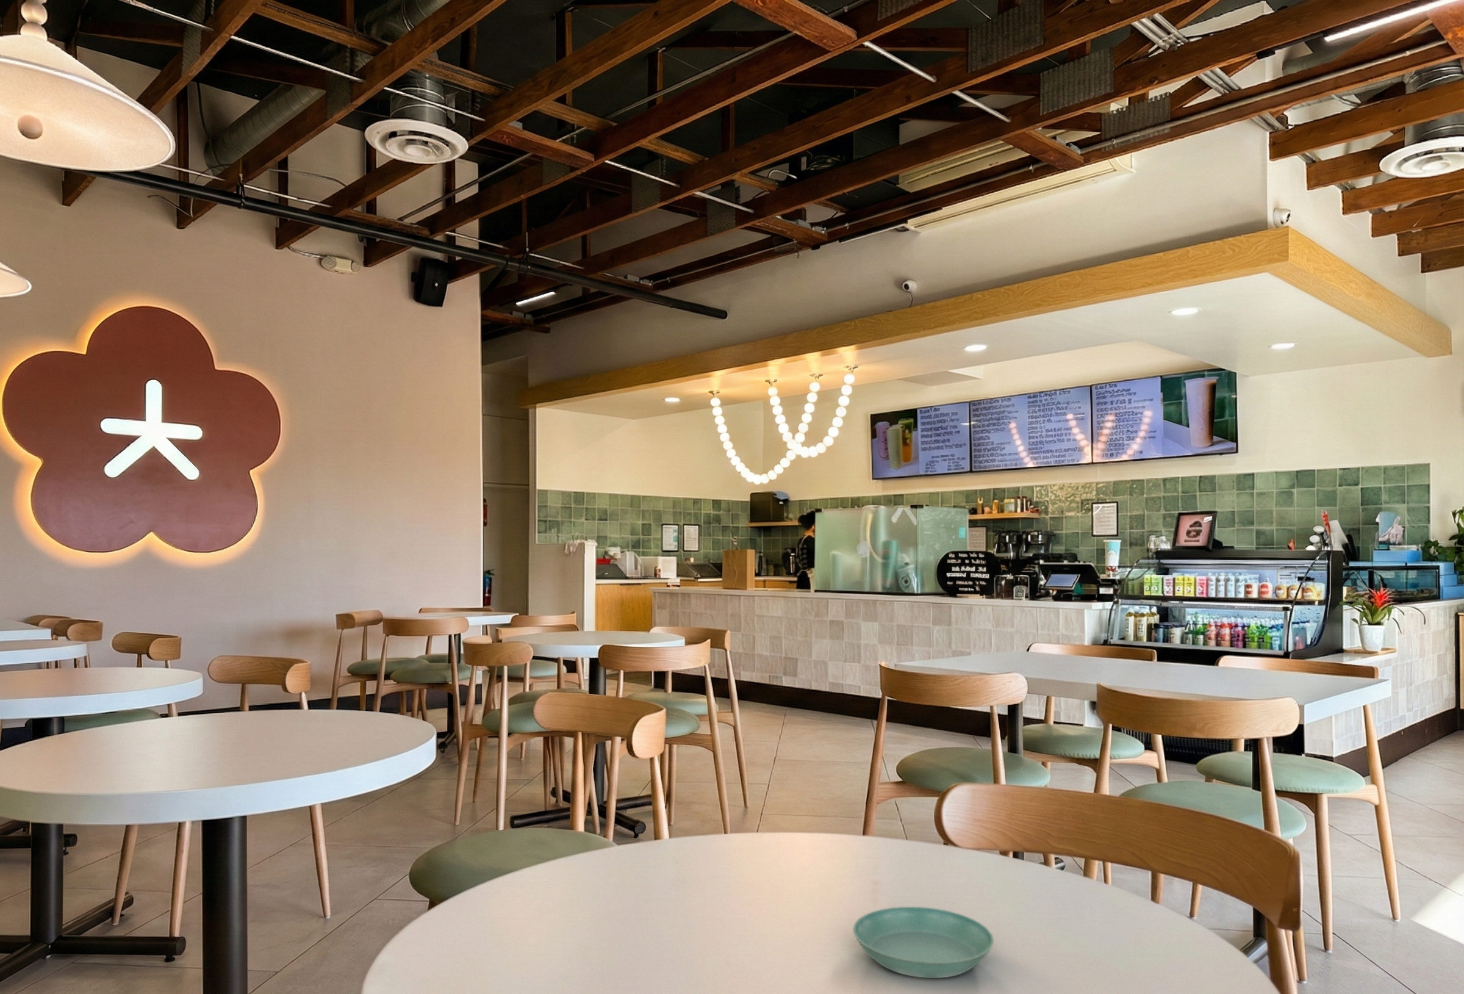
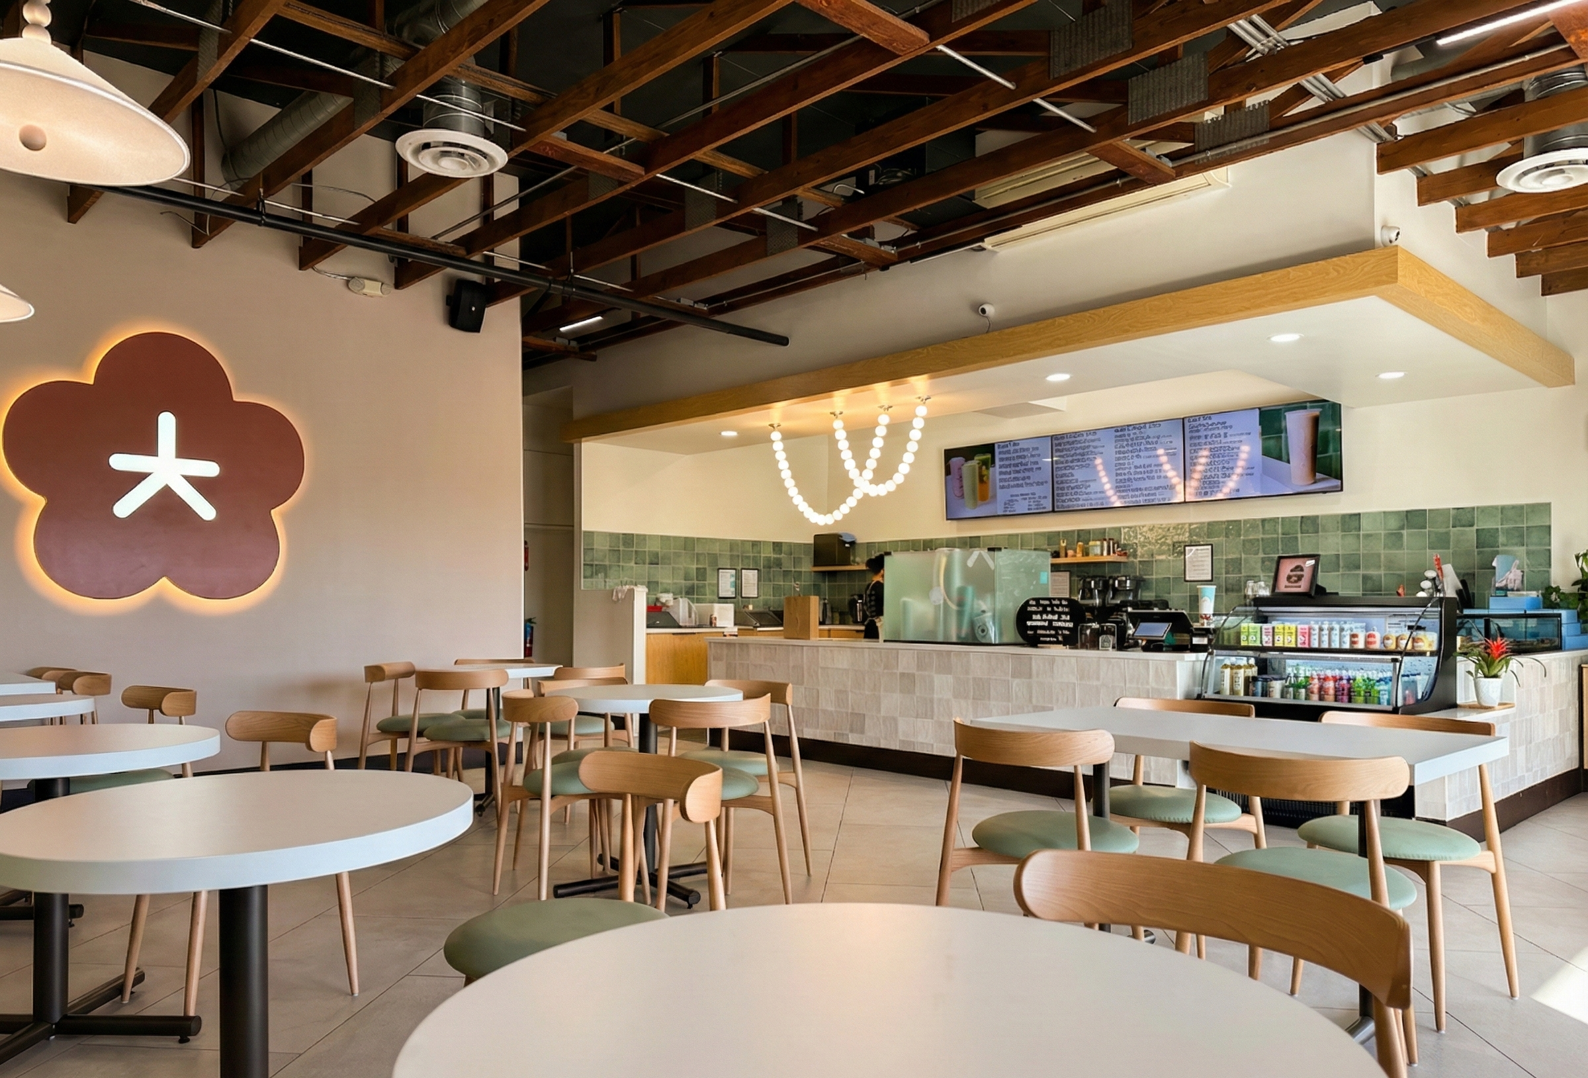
- saucer (923, 944)
